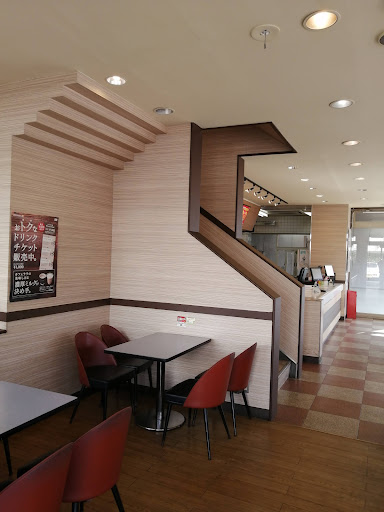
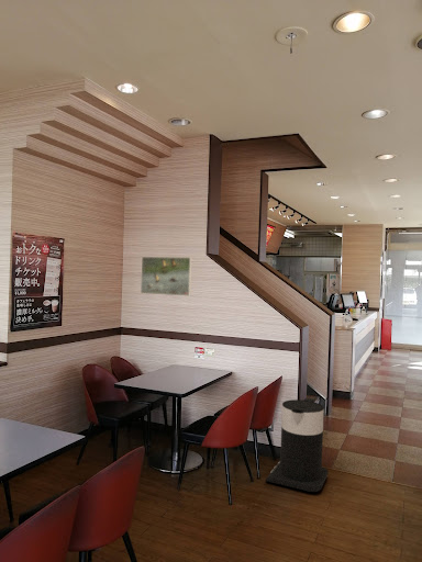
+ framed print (165, 276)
+ trash can (300, 440)
